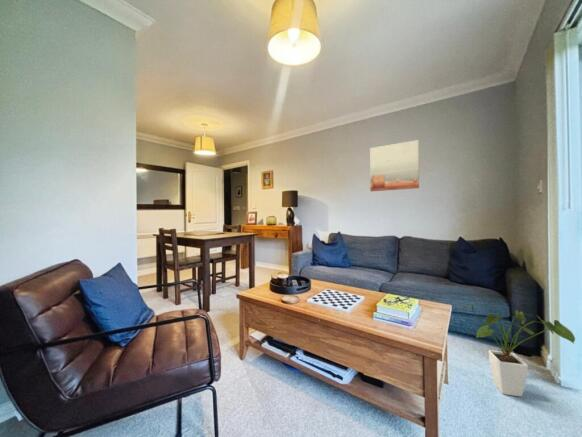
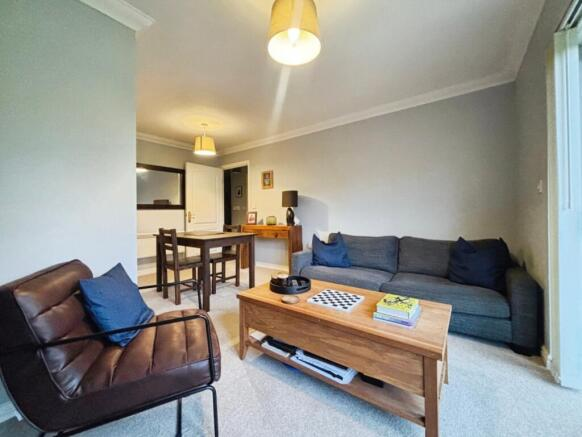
- house plant (512, 353)
- wall art (393, 167)
